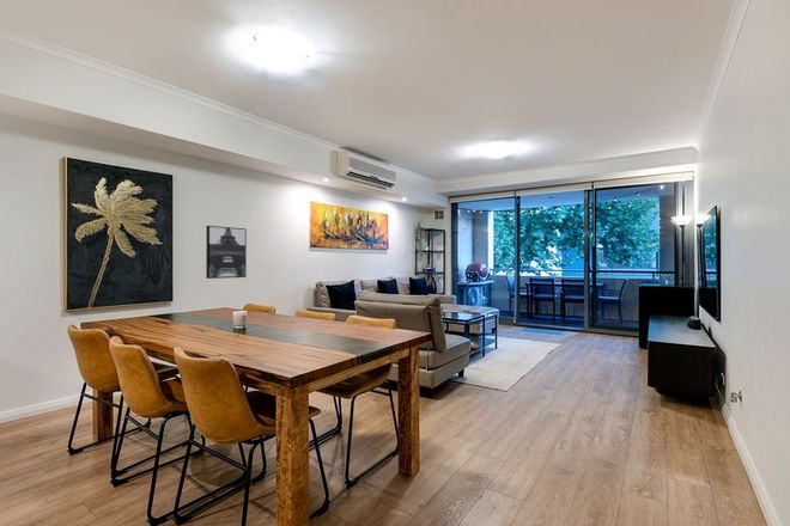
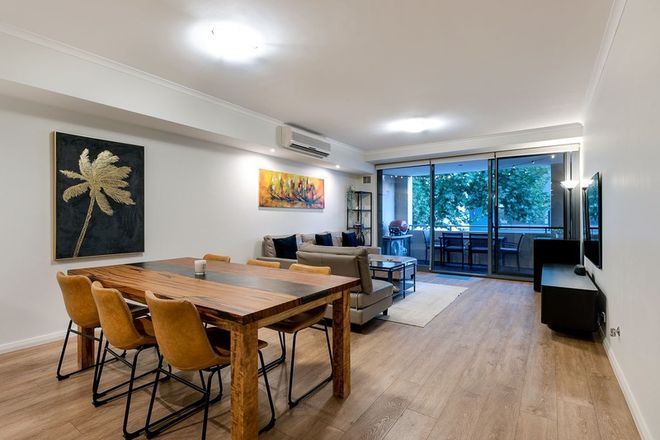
- wall art (226, 252)
